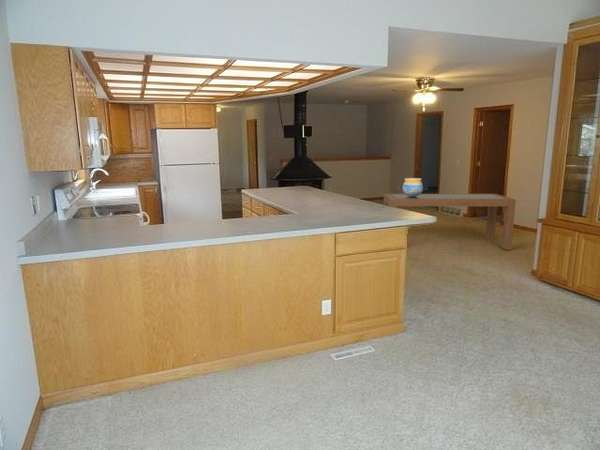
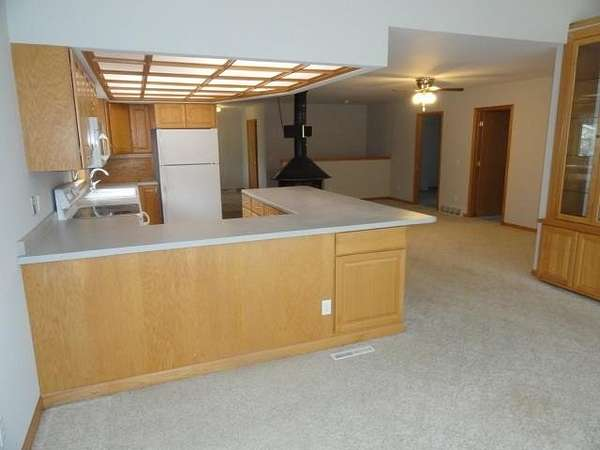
- dining table (443, 205)
- ceramic pot (412, 187)
